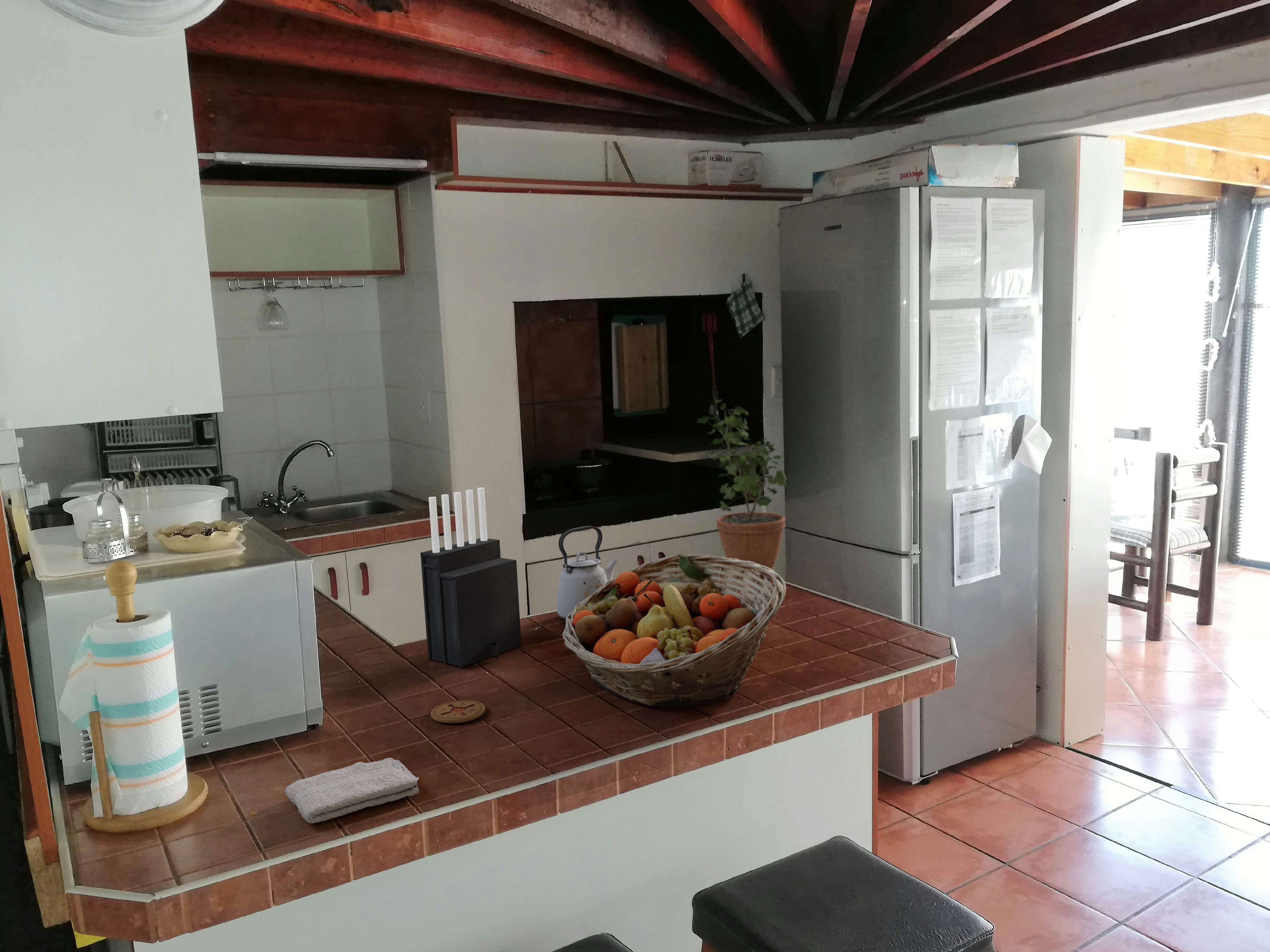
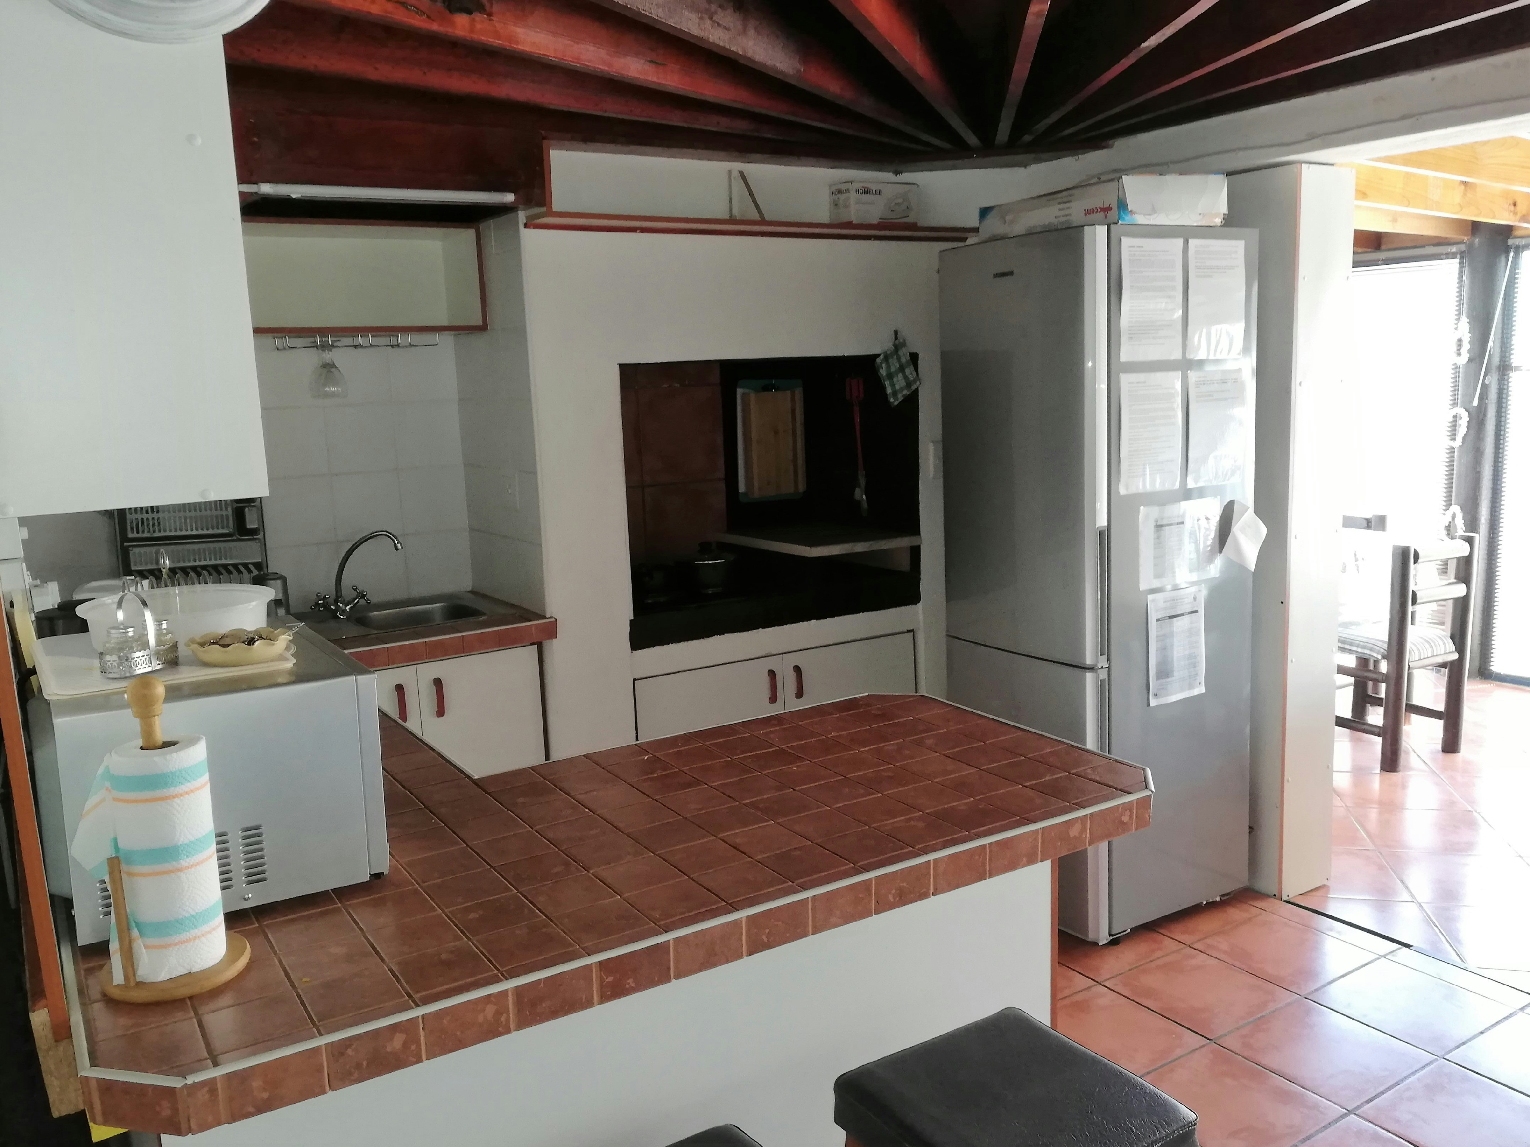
- coaster (458, 711)
- fruit basket (672, 625)
- potted plant (741, 497)
- knife block (474, 574)
- washcloth (354, 787)
- kettle (590, 571)
